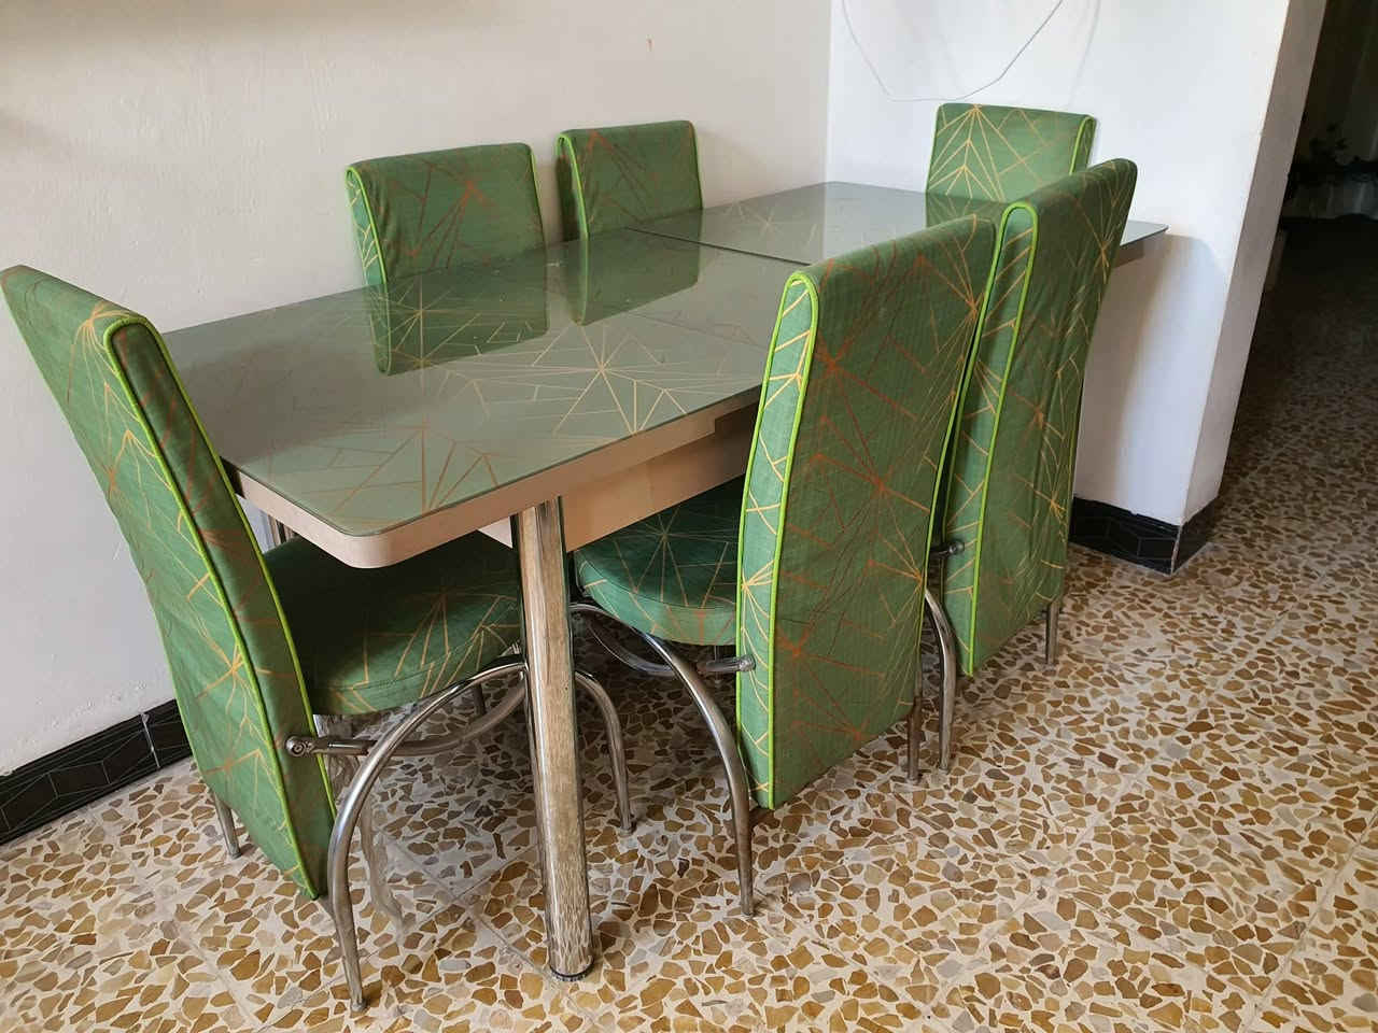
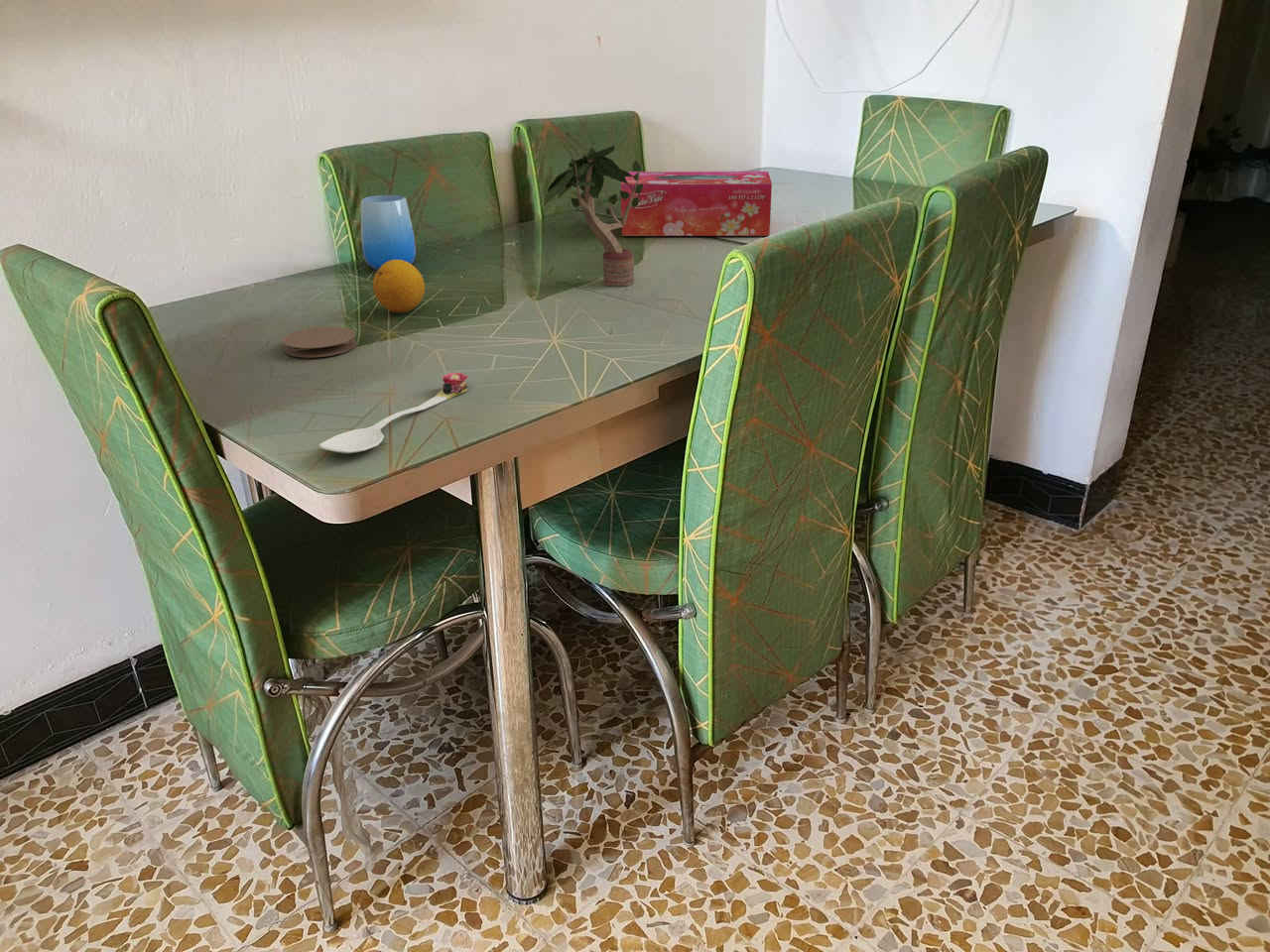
+ fruit (399, 286)
+ potted plant (585, 215)
+ cup (387, 232)
+ spoon (400, 412)
+ tissue box (696, 202)
+ coaster (319, 341)
